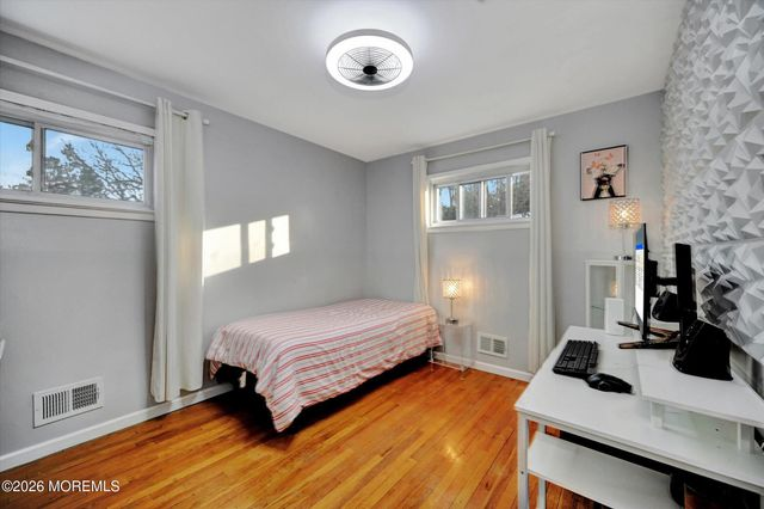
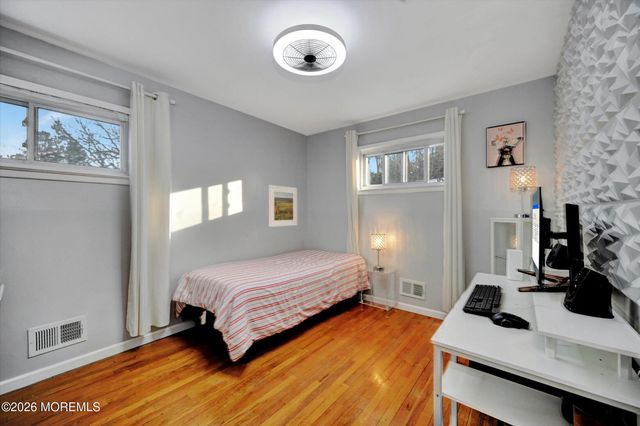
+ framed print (283, 206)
